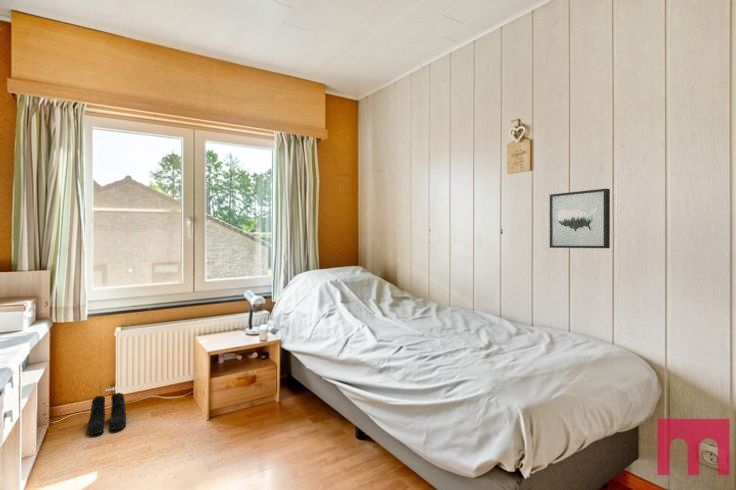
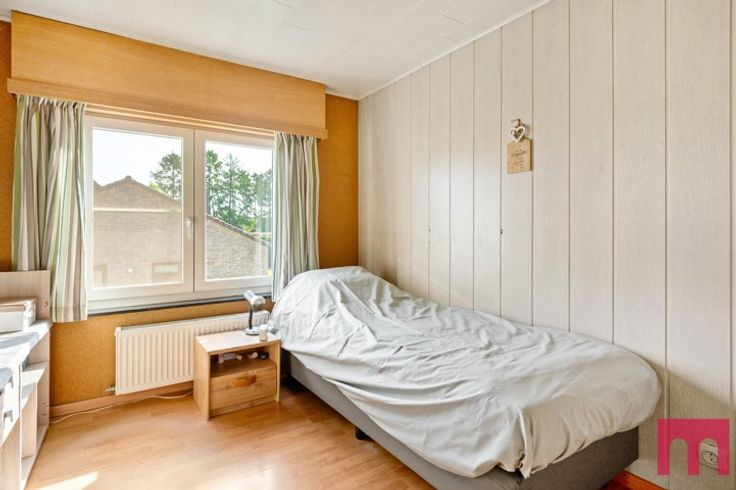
- boots (104, 410)
- wall art (578, 219)
